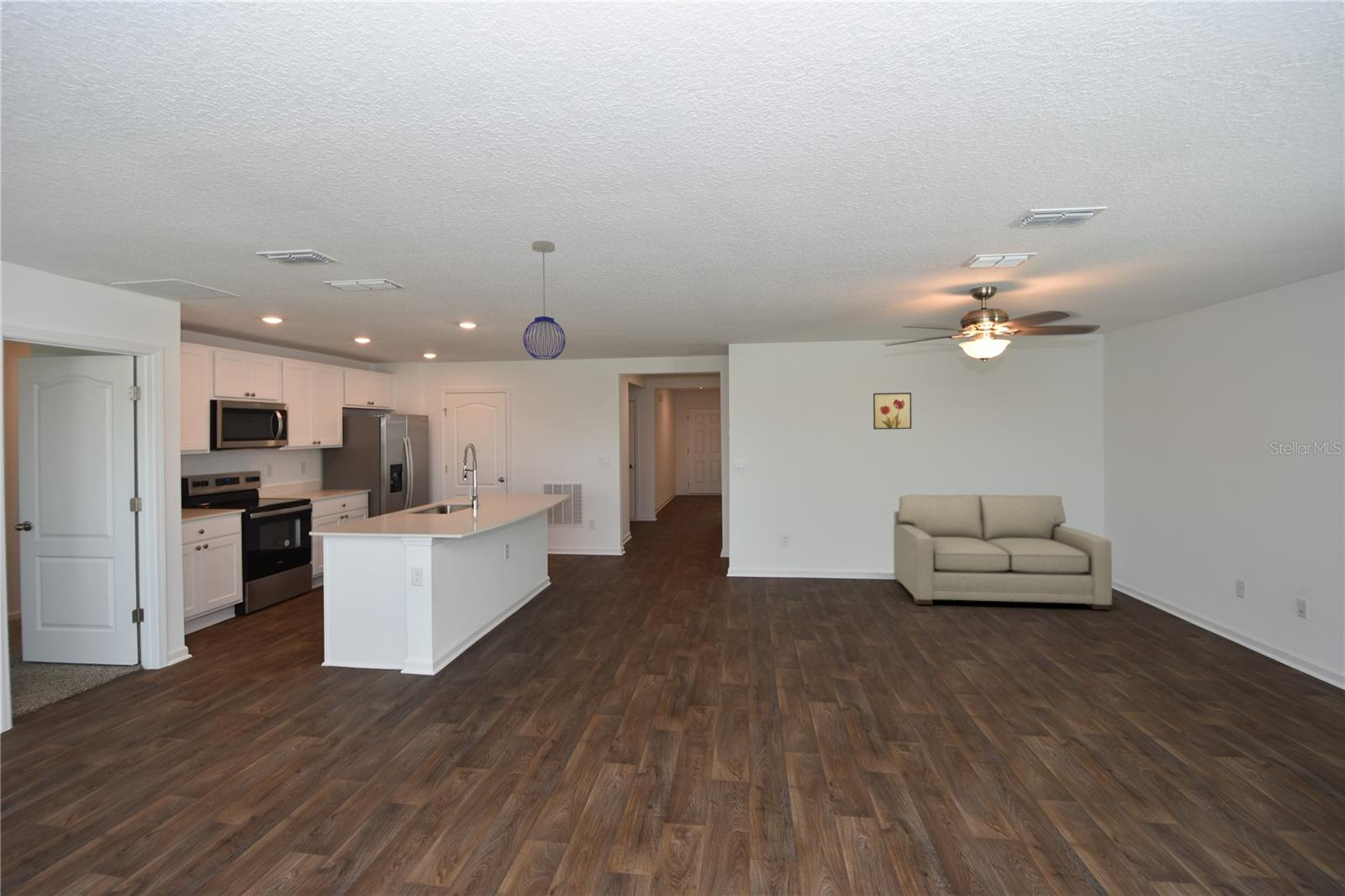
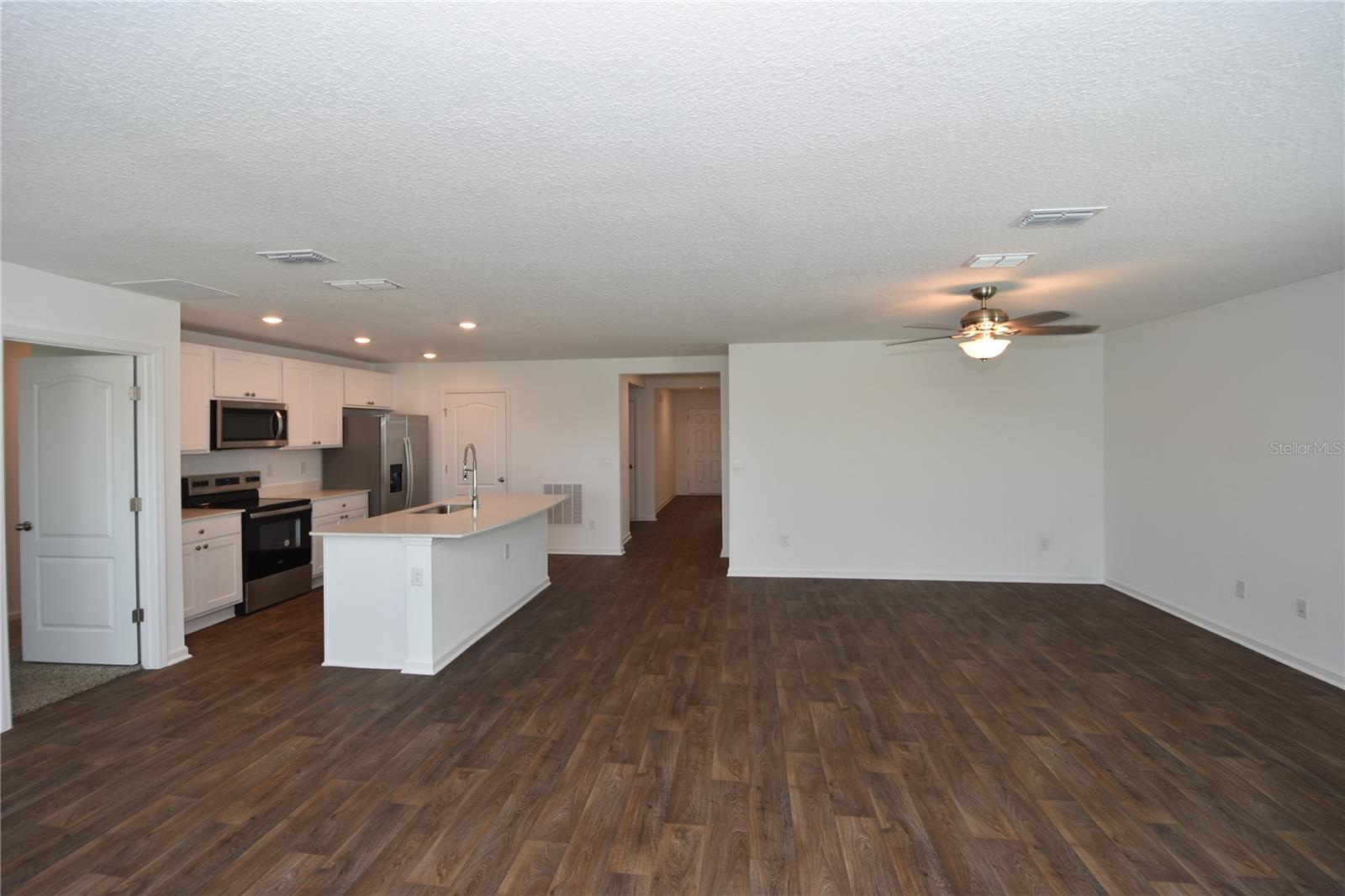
- sofa (991, 546)
- wall art (892, 411)
- pendant light (544, 301)
